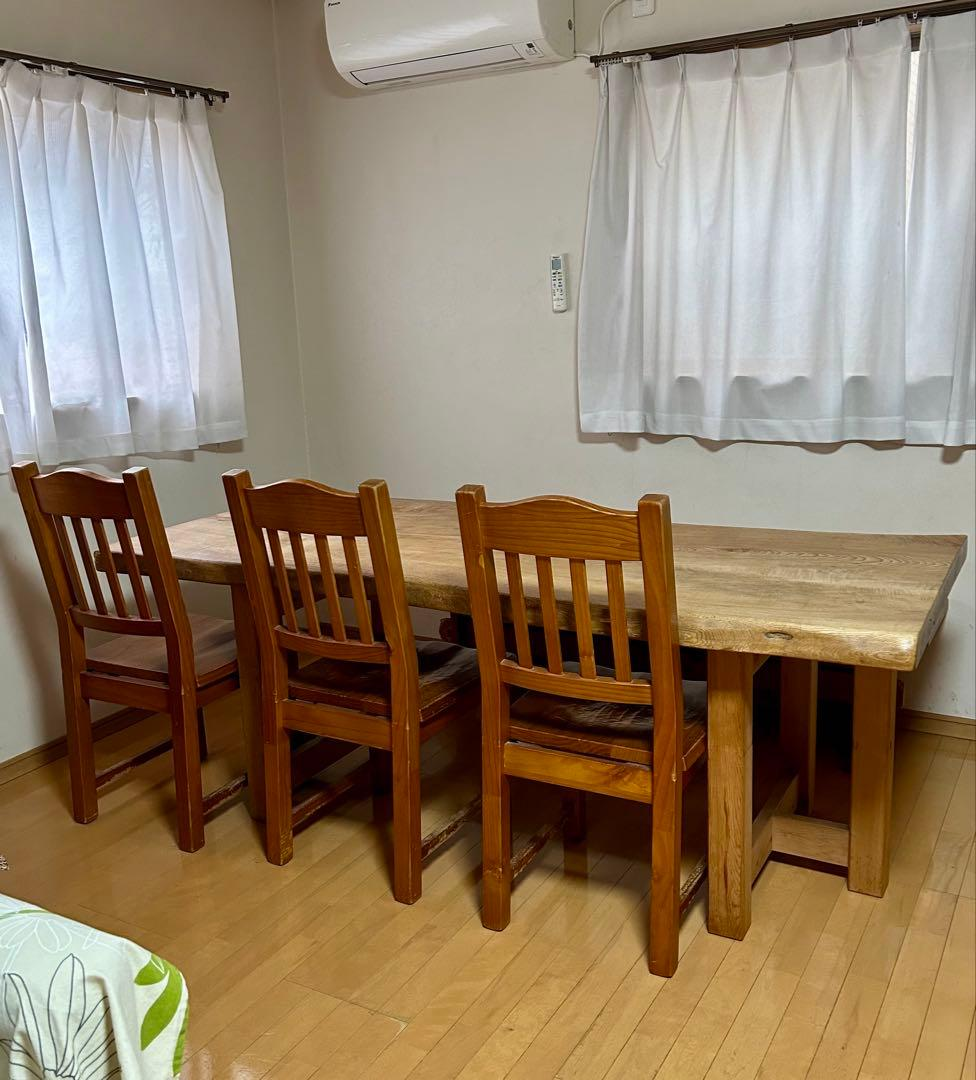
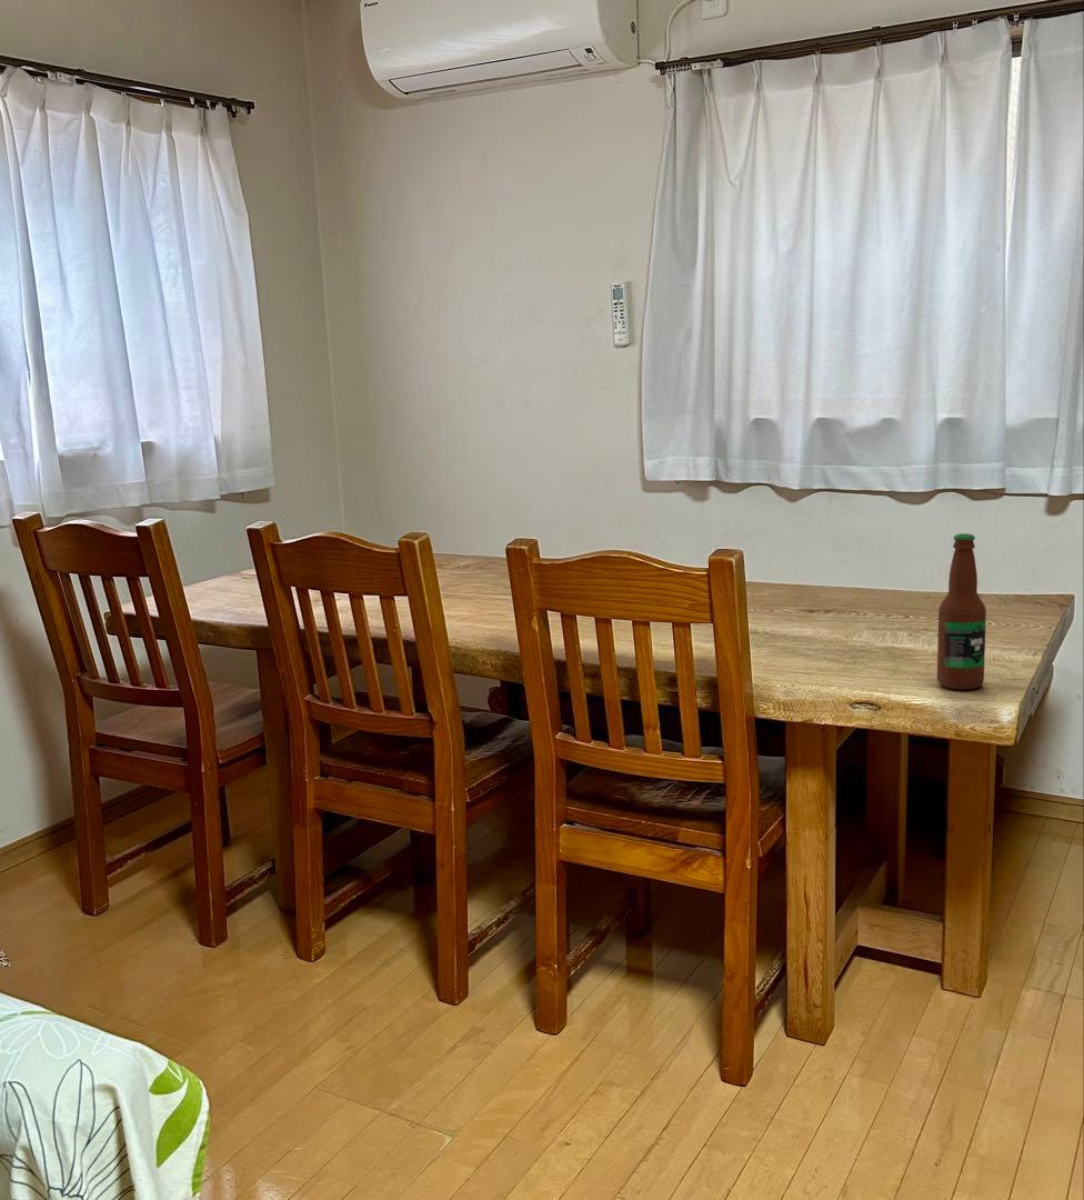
+ bottle (962, 610)
